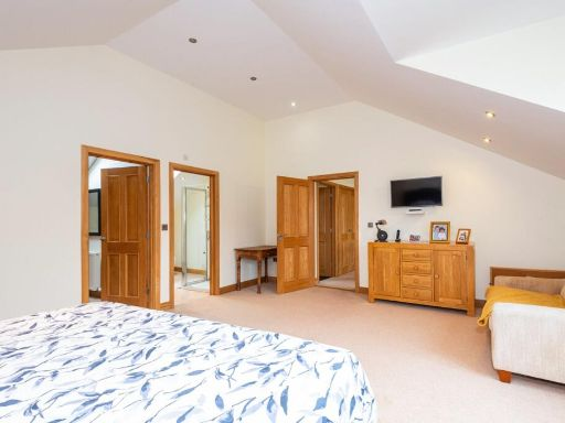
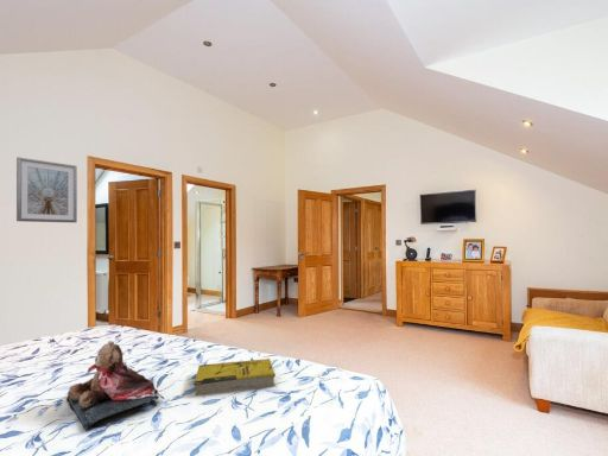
+ picture frame (48, 191)
+ book (235, 374)
+ teddy bear (114, 369)
